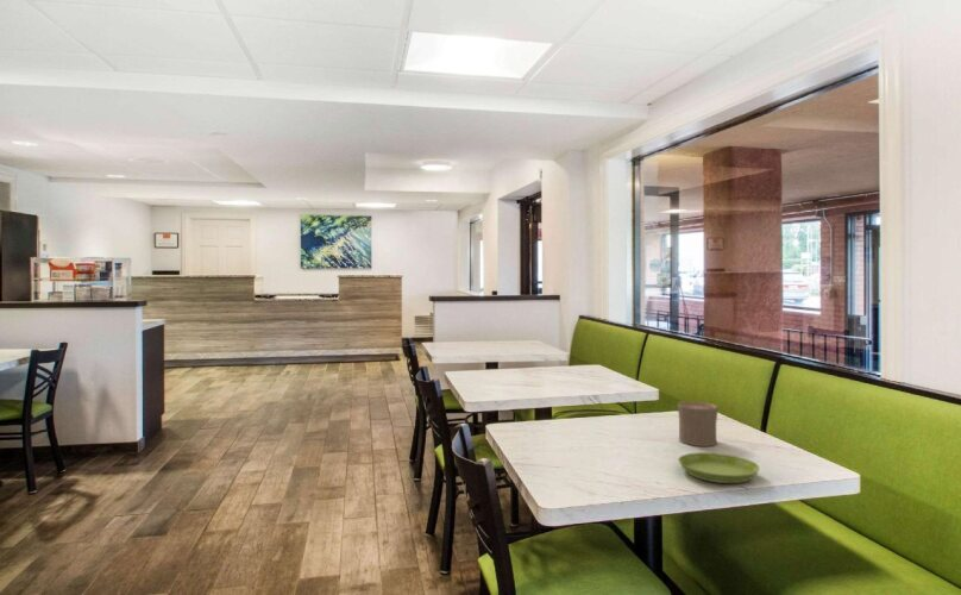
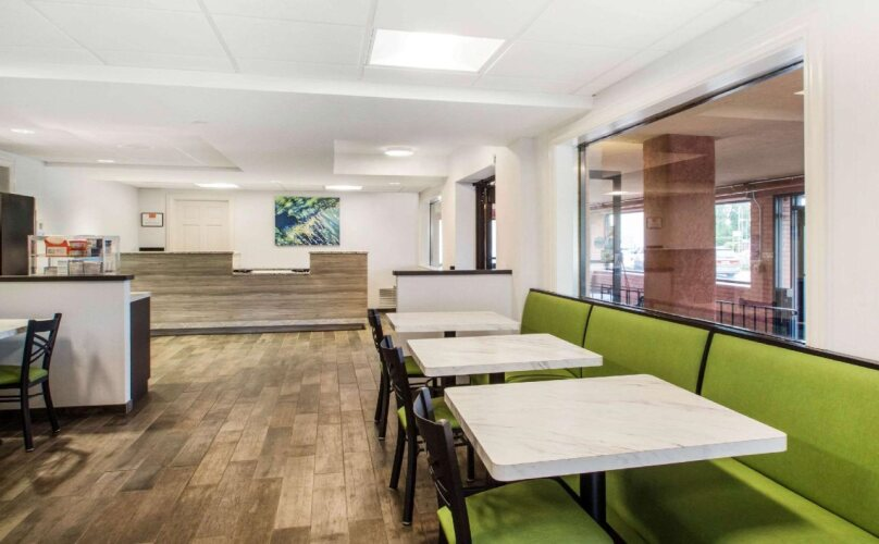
- saucer (717, 468)
- cup (697, 422)
